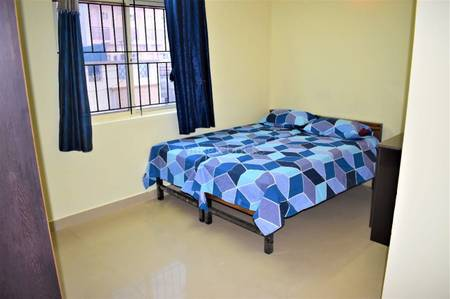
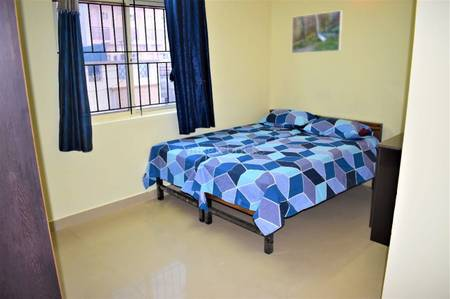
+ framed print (315, 33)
